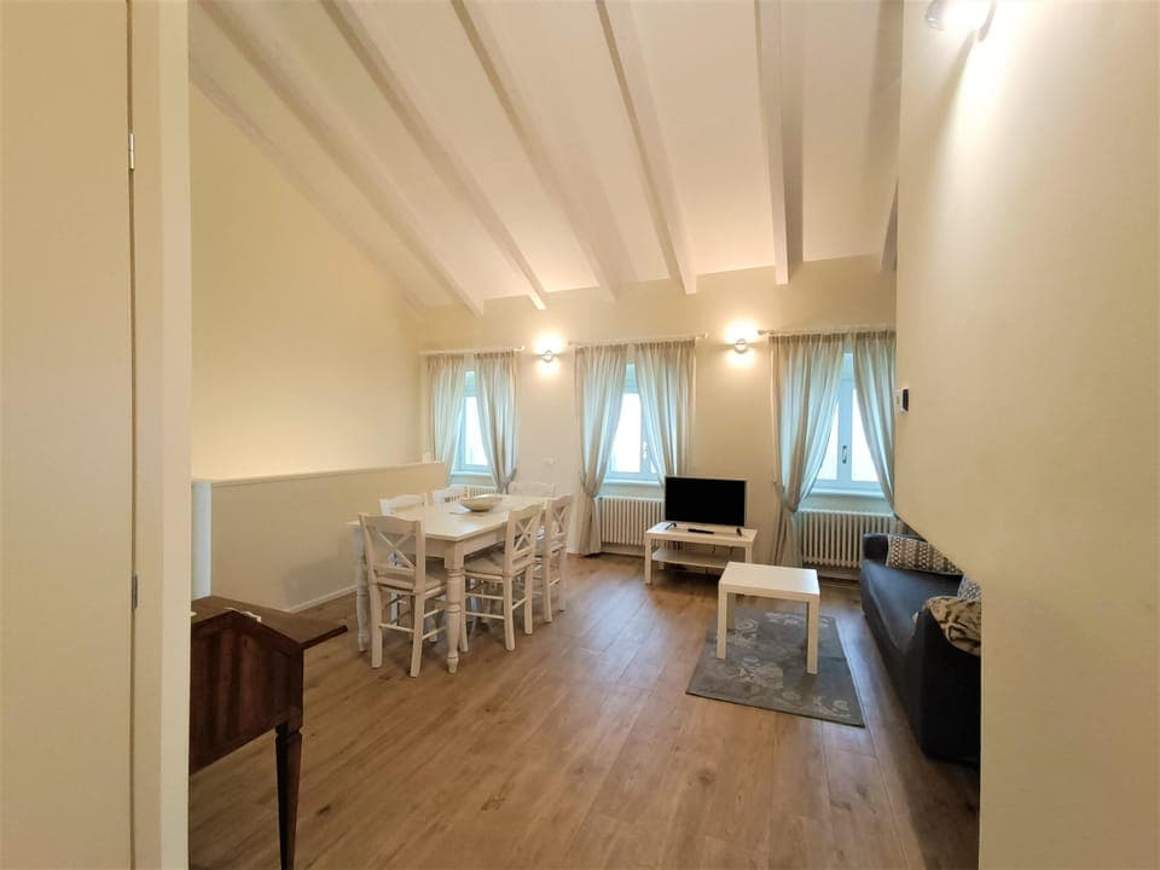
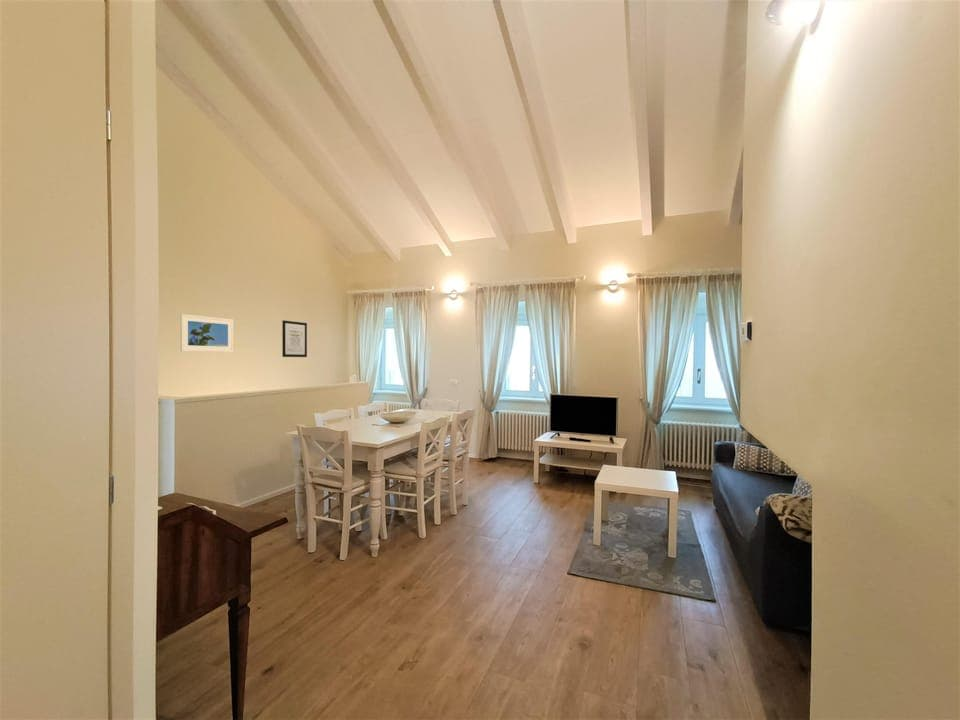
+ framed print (208, 334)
+ wall art (295, 339)
